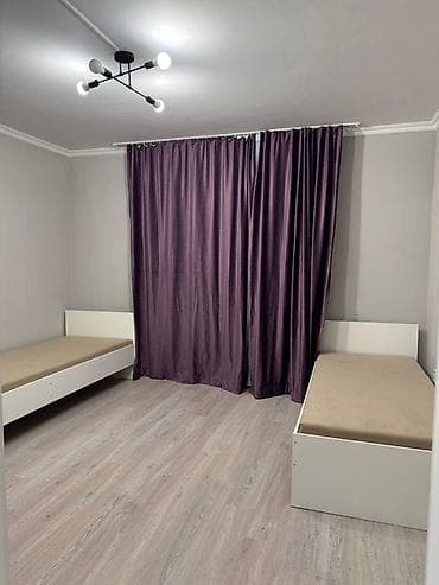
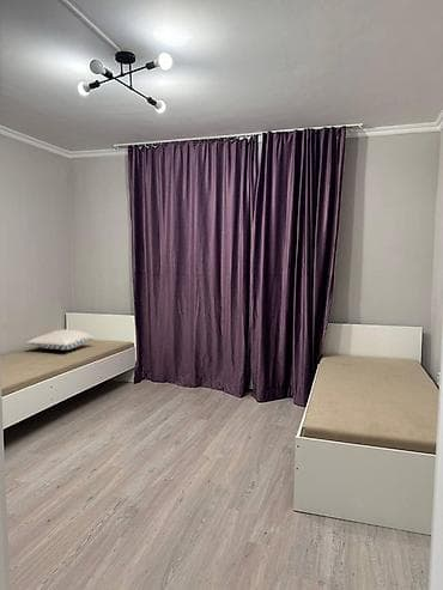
+ pillow (61, 340)
